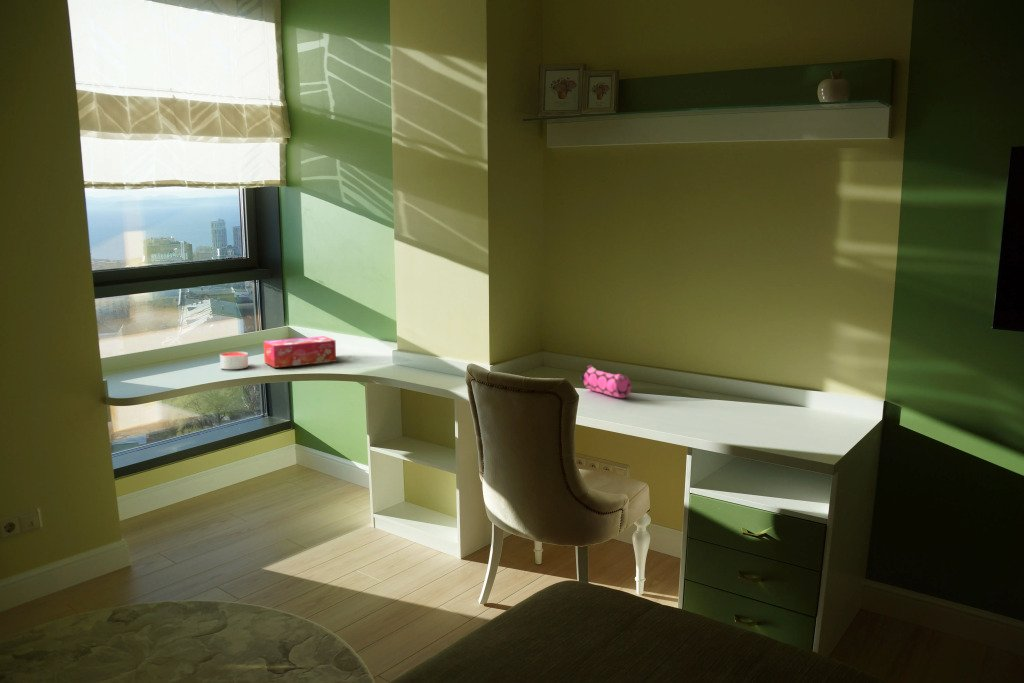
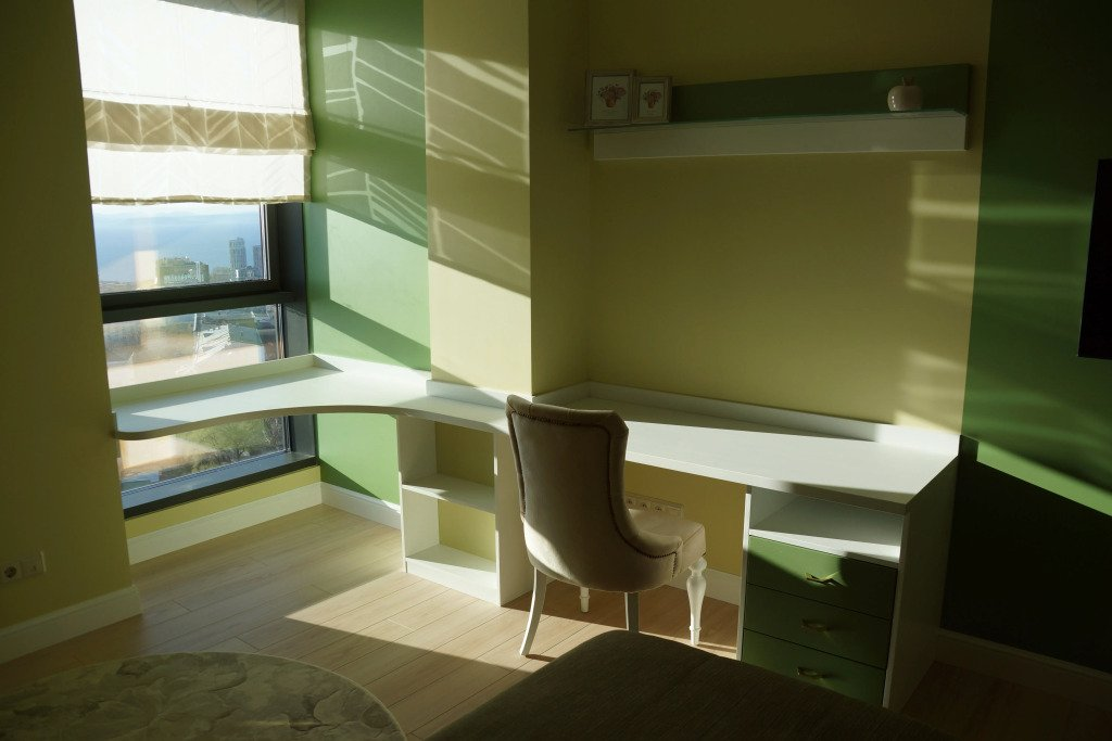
- candle (234, 359)
- tissue box (300, 351)
- pencil case (606, 381)
